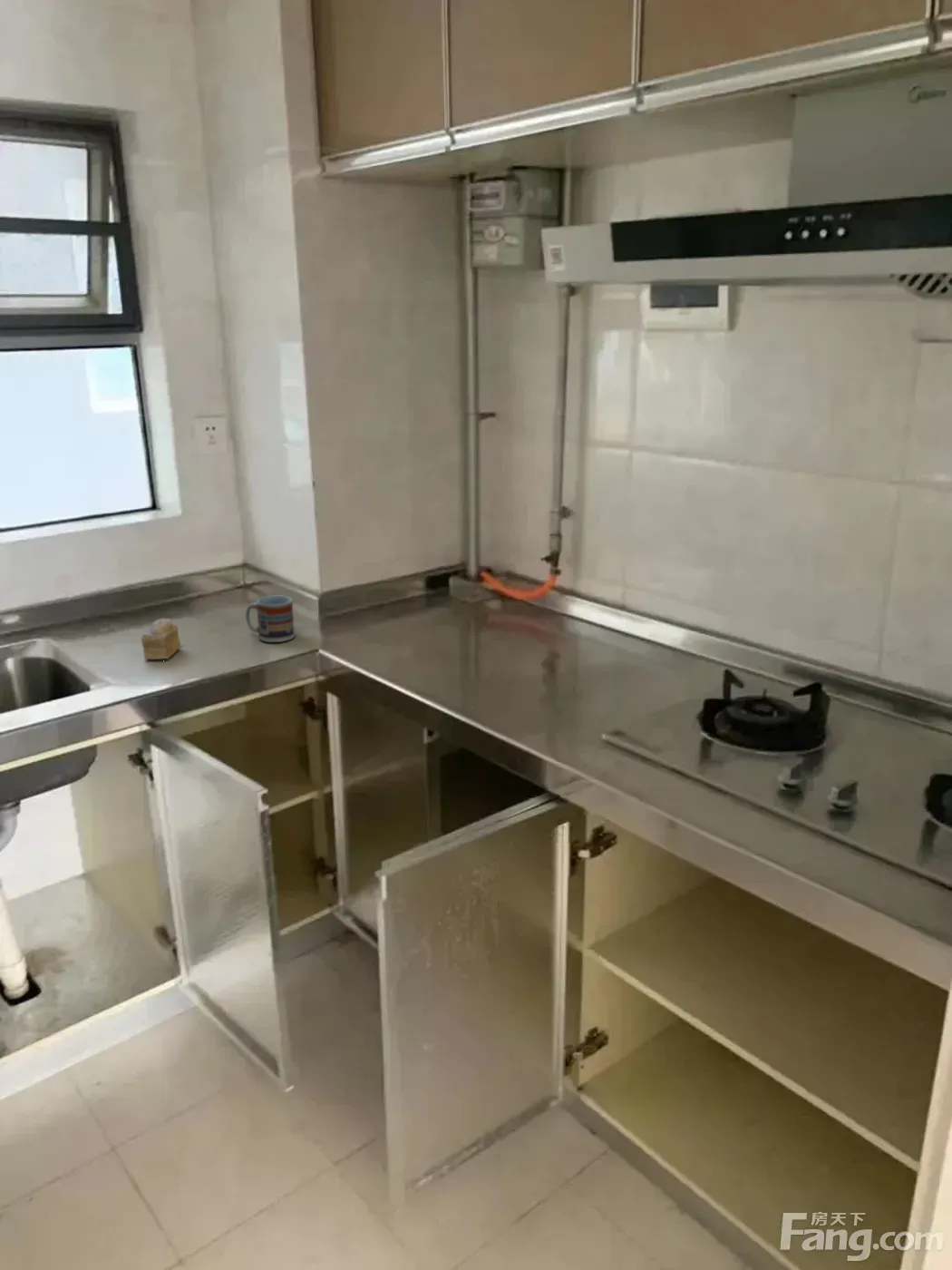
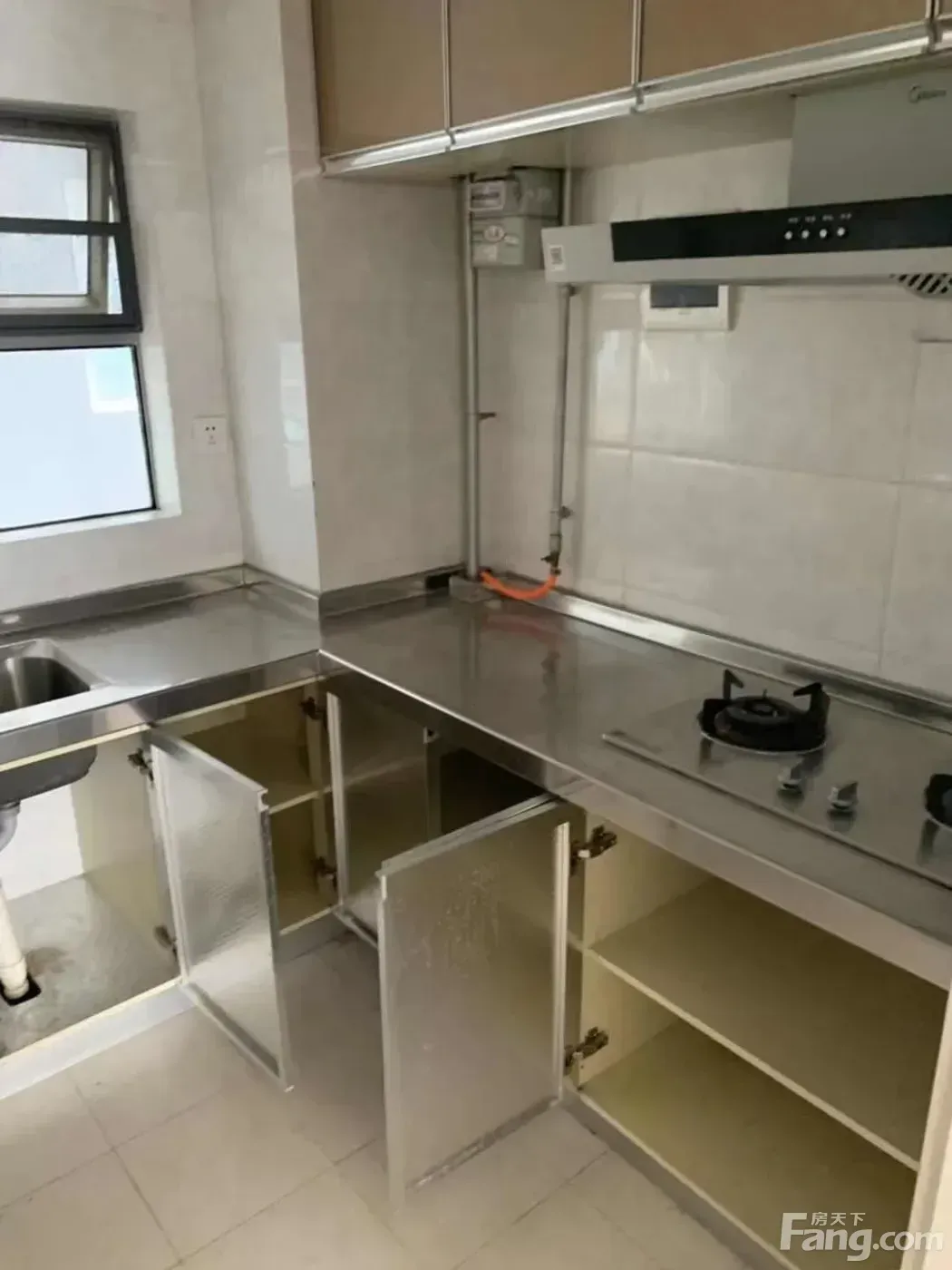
- cup (268, 618)
- cake slice (160, 638)
